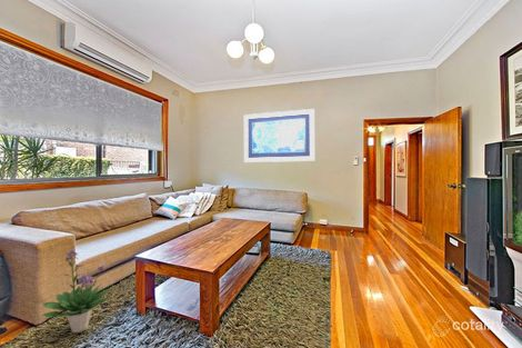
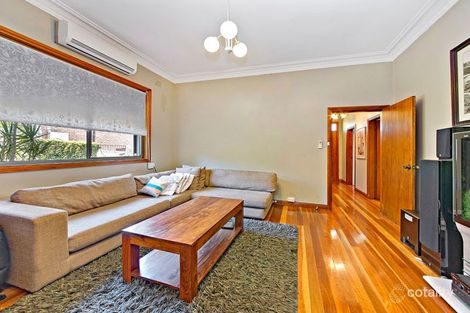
- wall art (278, 137)
- potted plant (79, 289)
